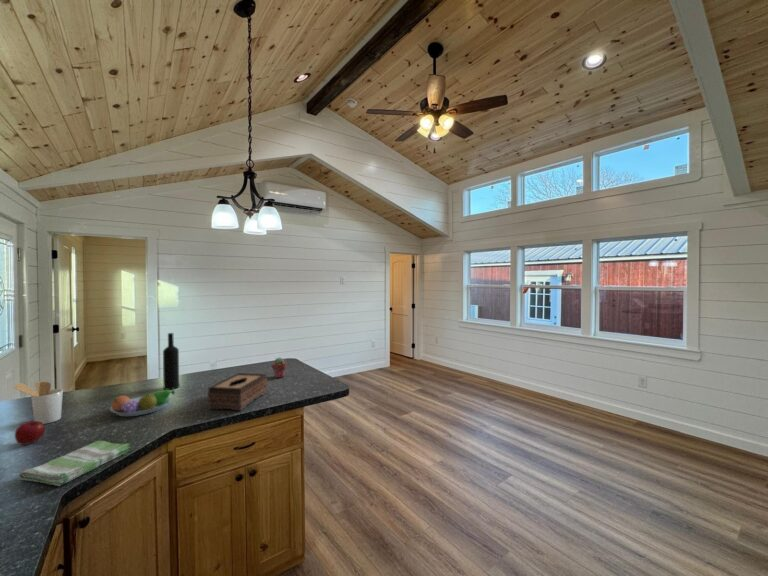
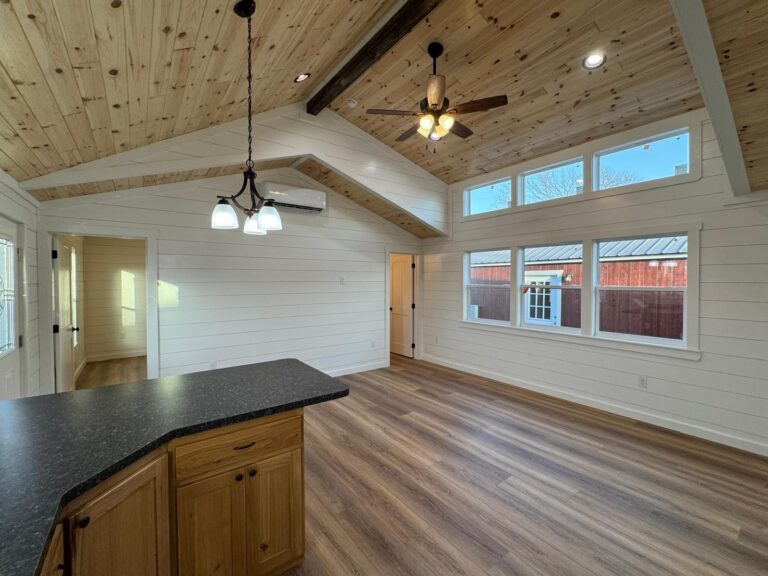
- utensil holder (38, 400)
- wine bottle (171, 360)
- fruit bowl (143, 398)
- potted succulent (279, 366)
- tissue box (239, 390)
- apple (30, 432)
- dish towel (79, 458)
